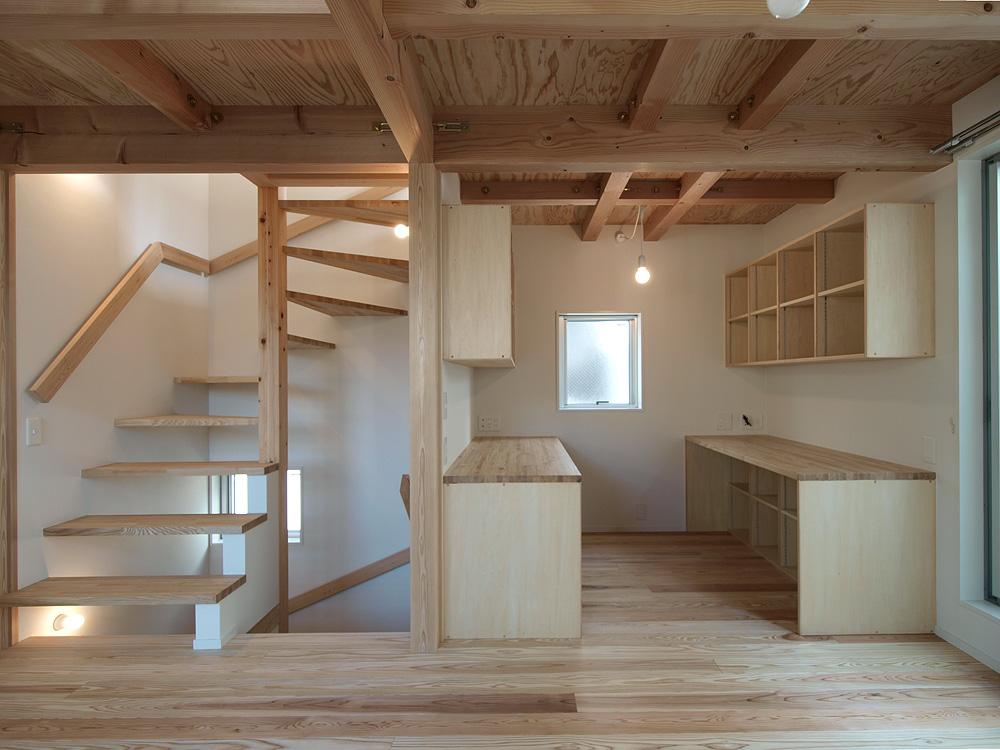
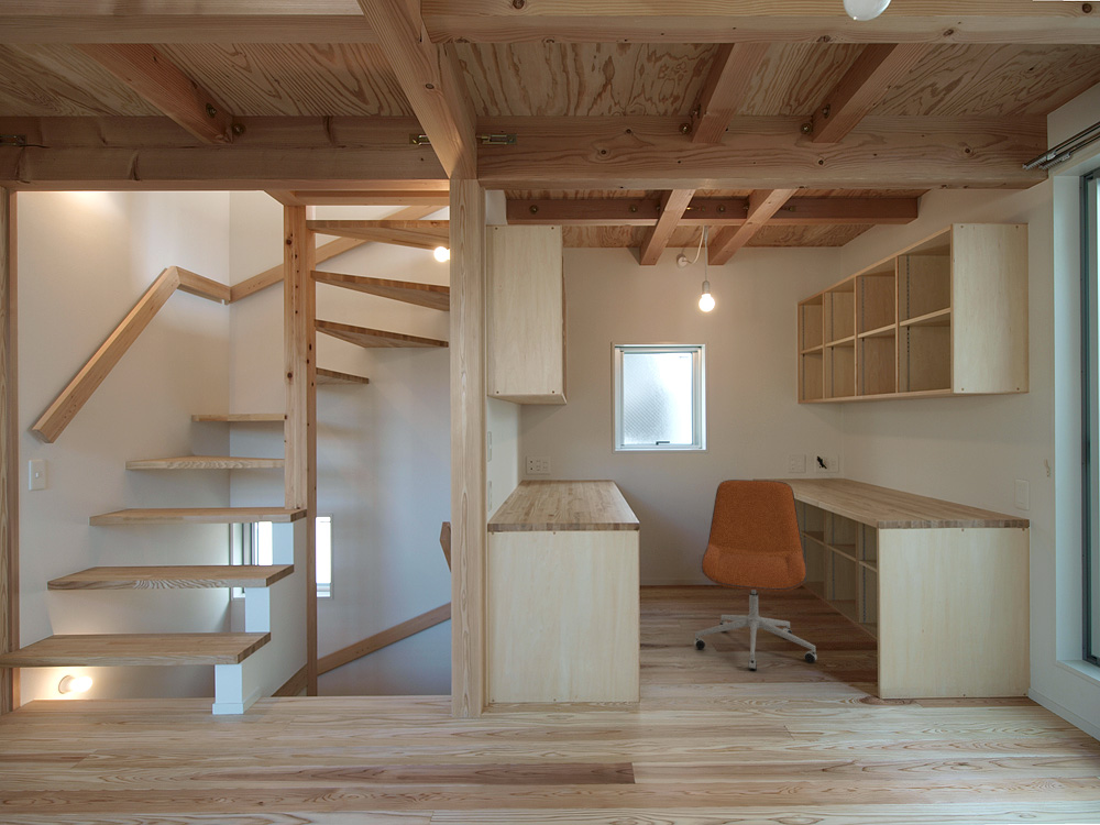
+ office chair (754, 566)
